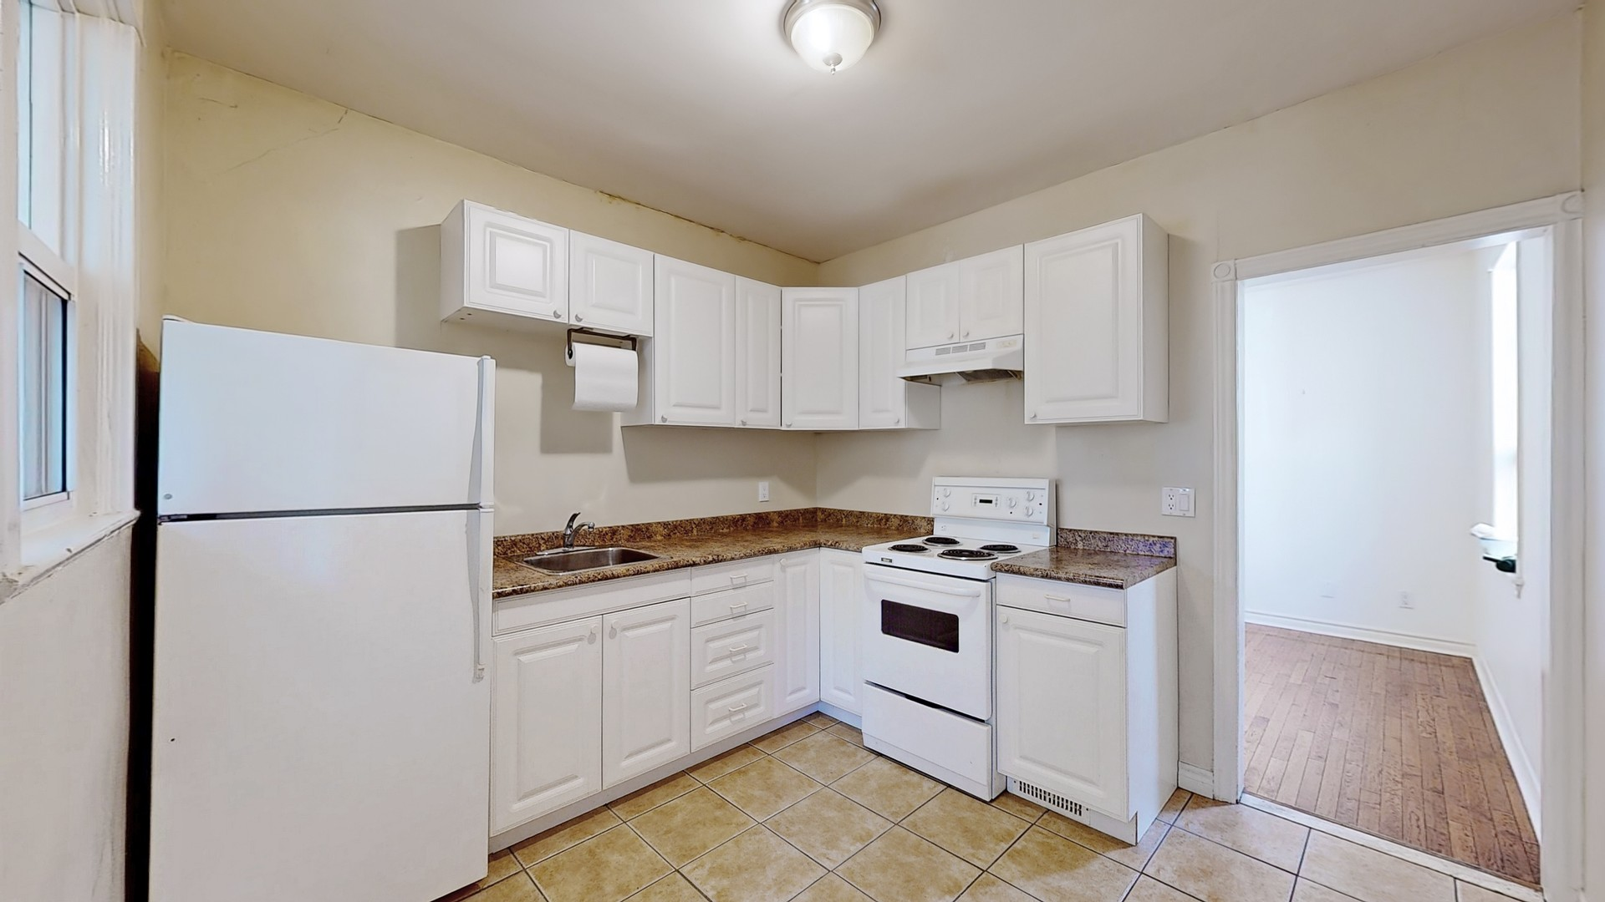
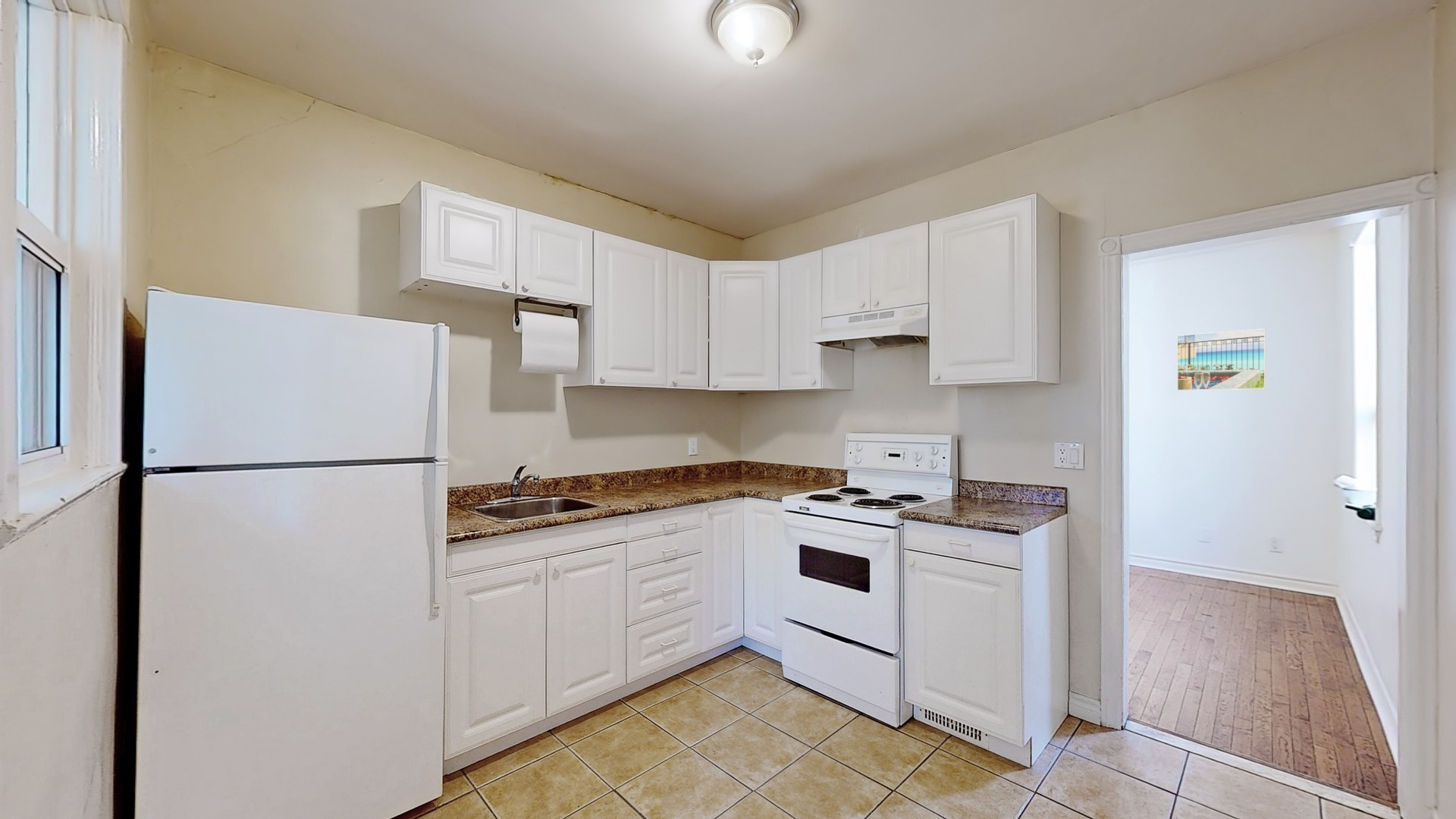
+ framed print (1219, 360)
